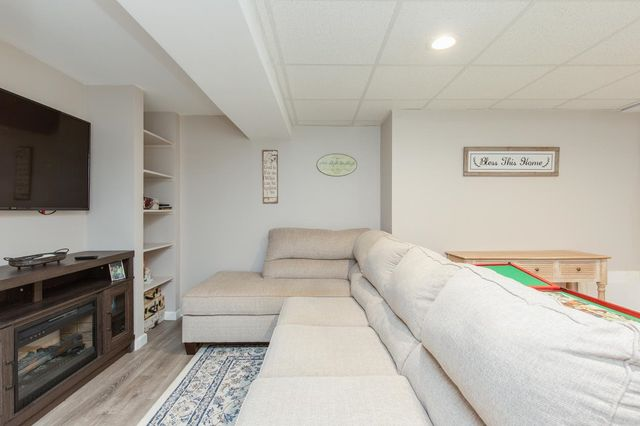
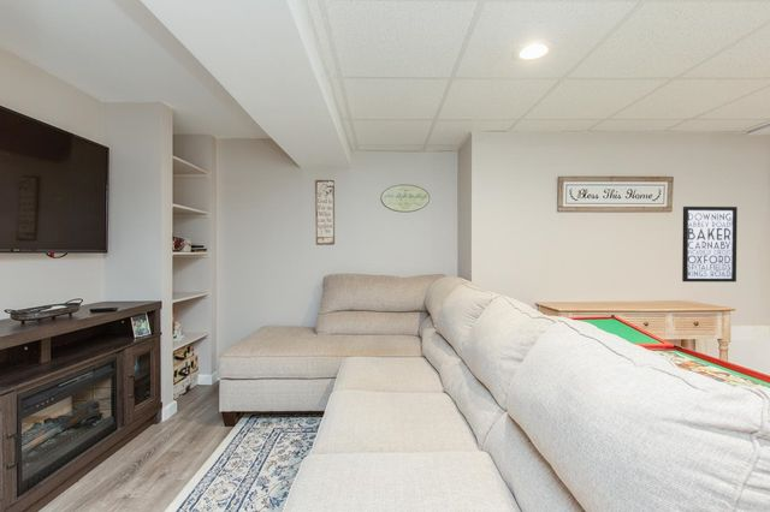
+ wall art (709, 244)
